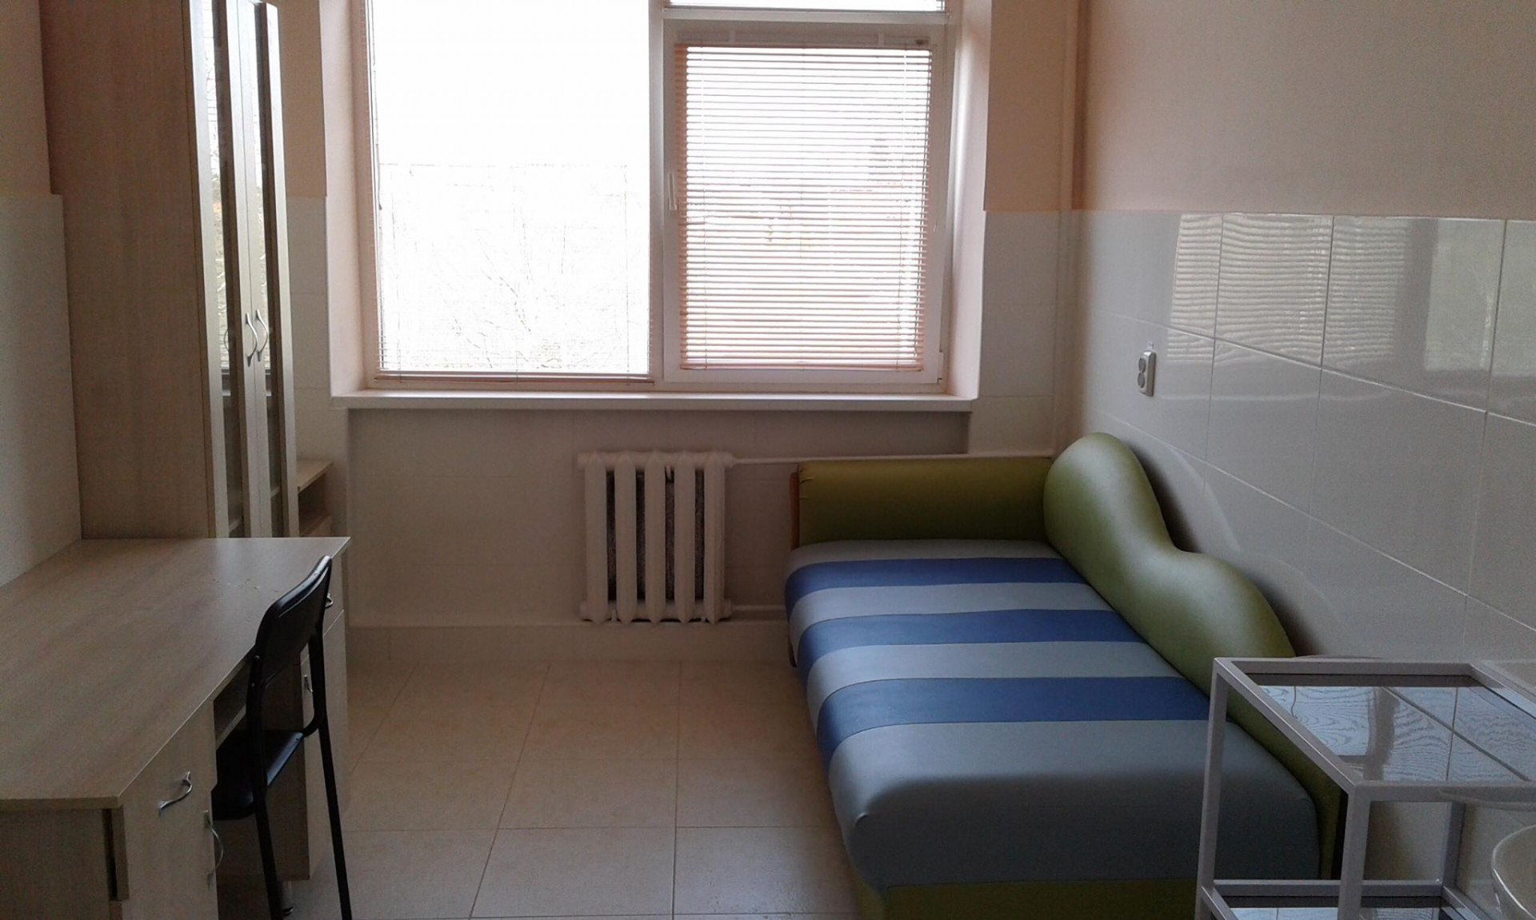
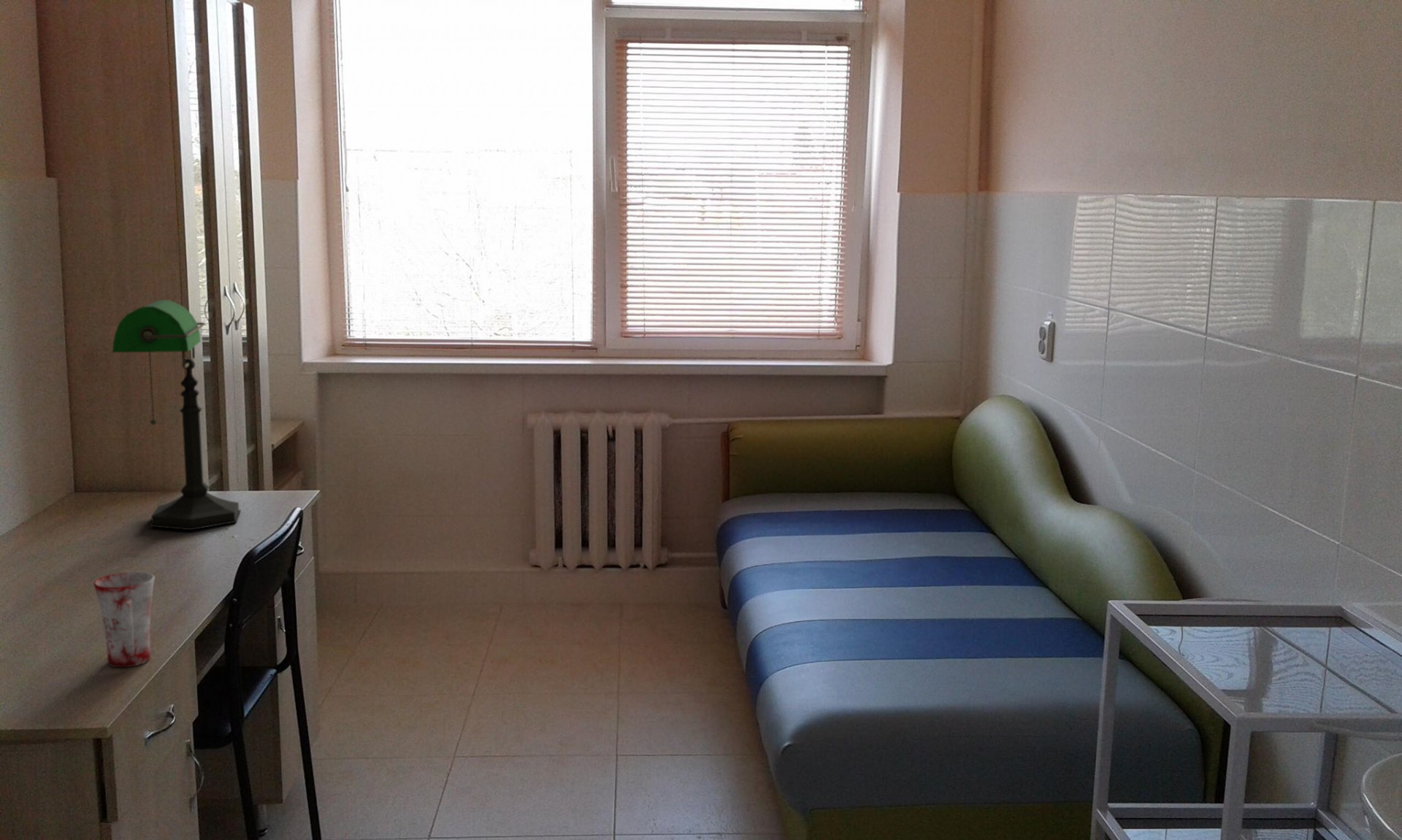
+ mug (126, 623)
+ desk lamp (180, 412)
